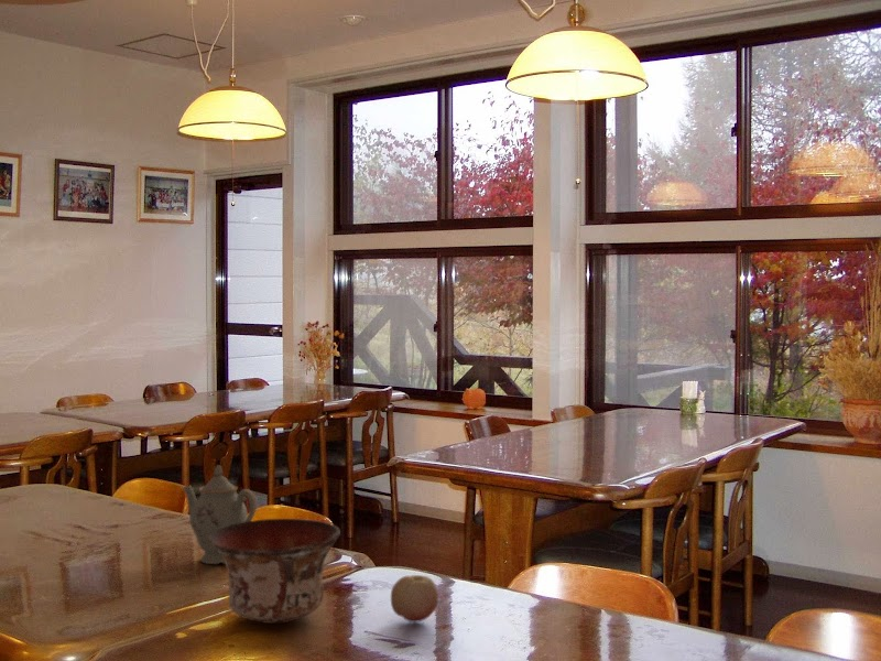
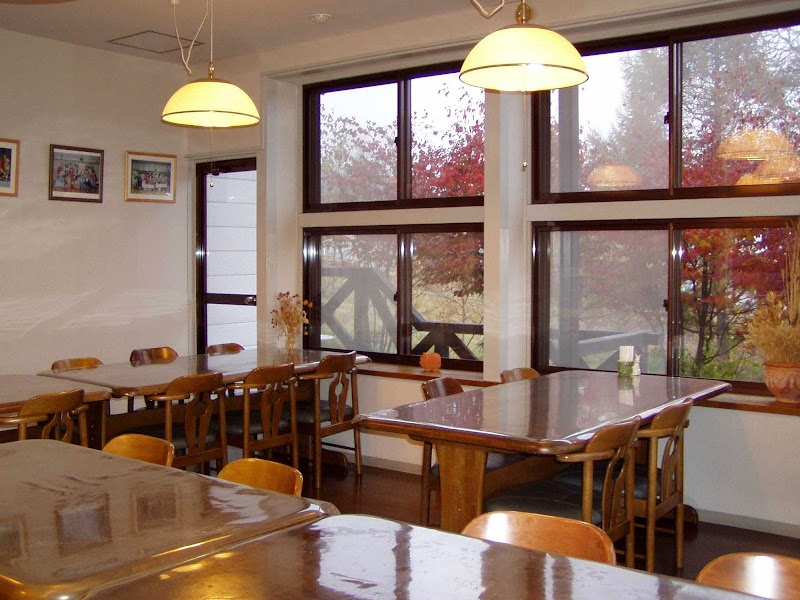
- chinaware (218, 512)
- fruit (414, 598)
- bowl (275, 575)
